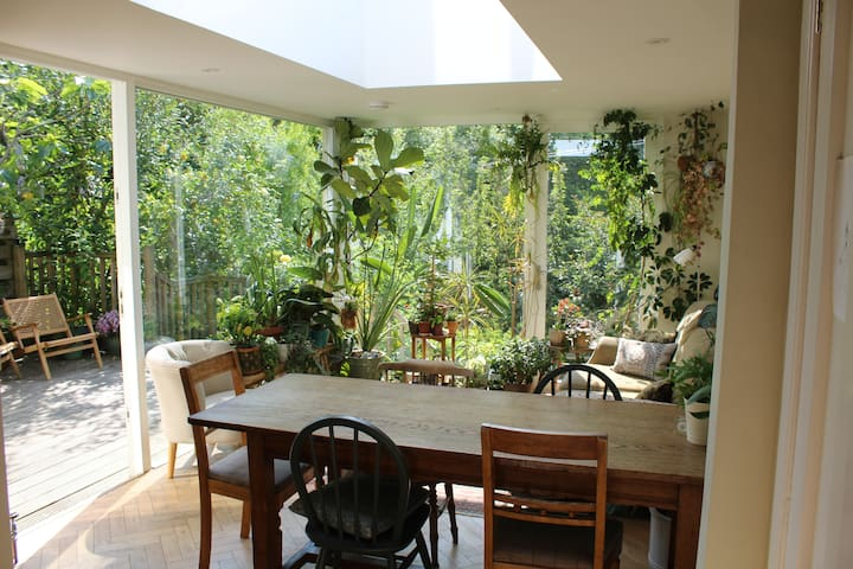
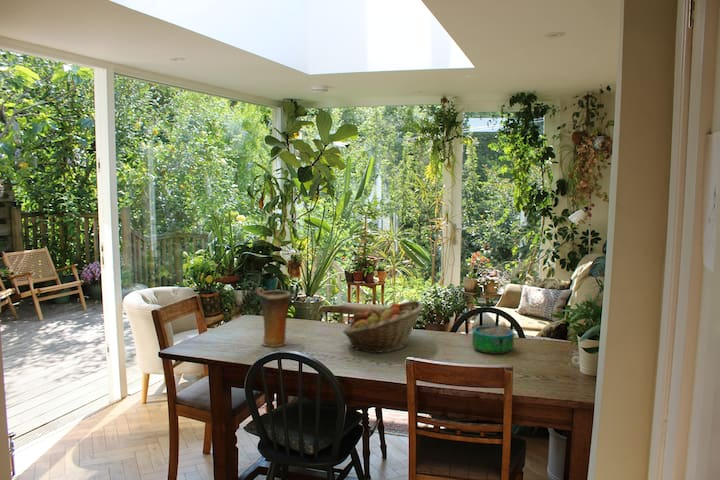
+ decorative bowl (492, 339)
+ fruit basket (383, 323)
+ vase (273, 314)
